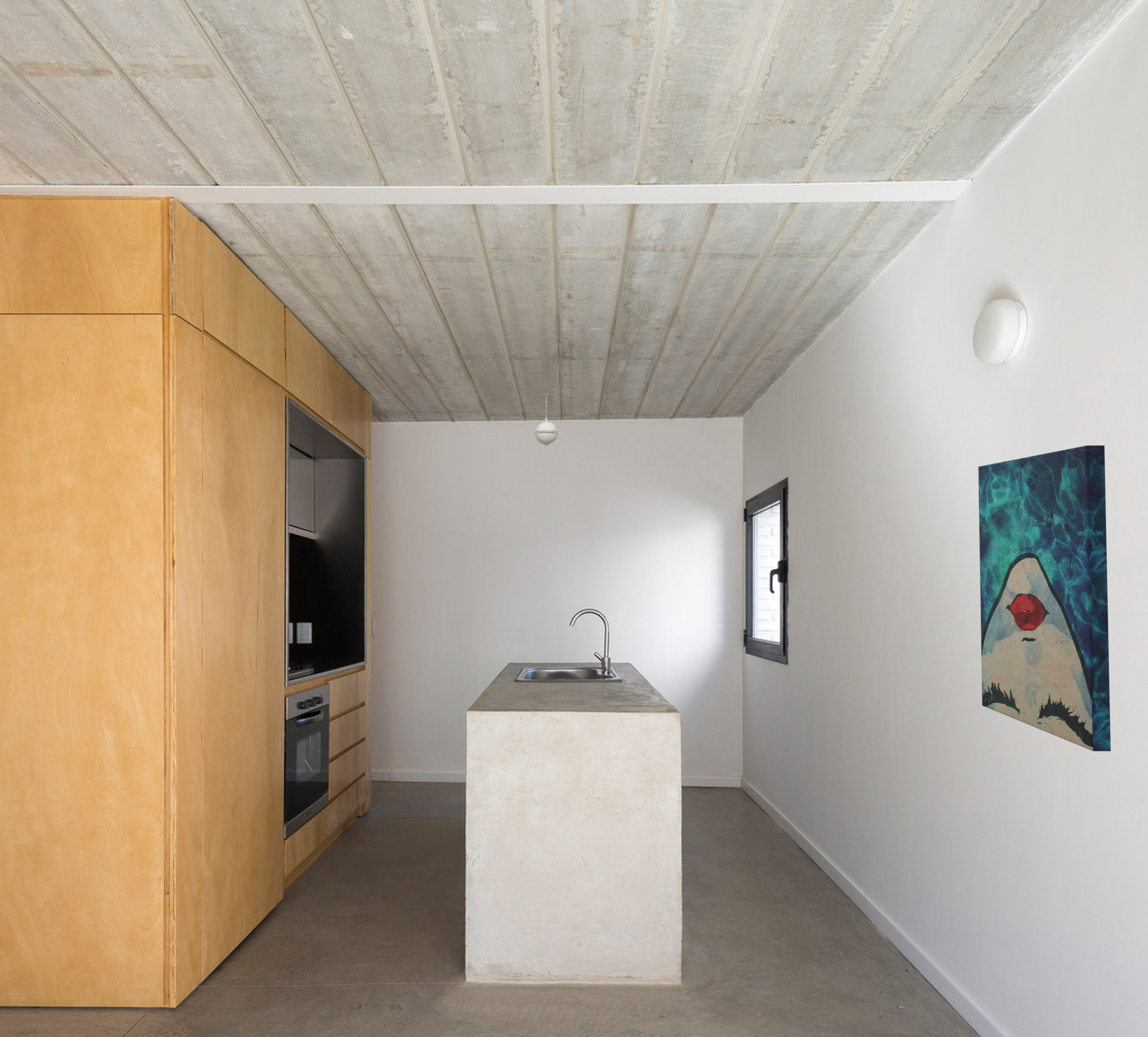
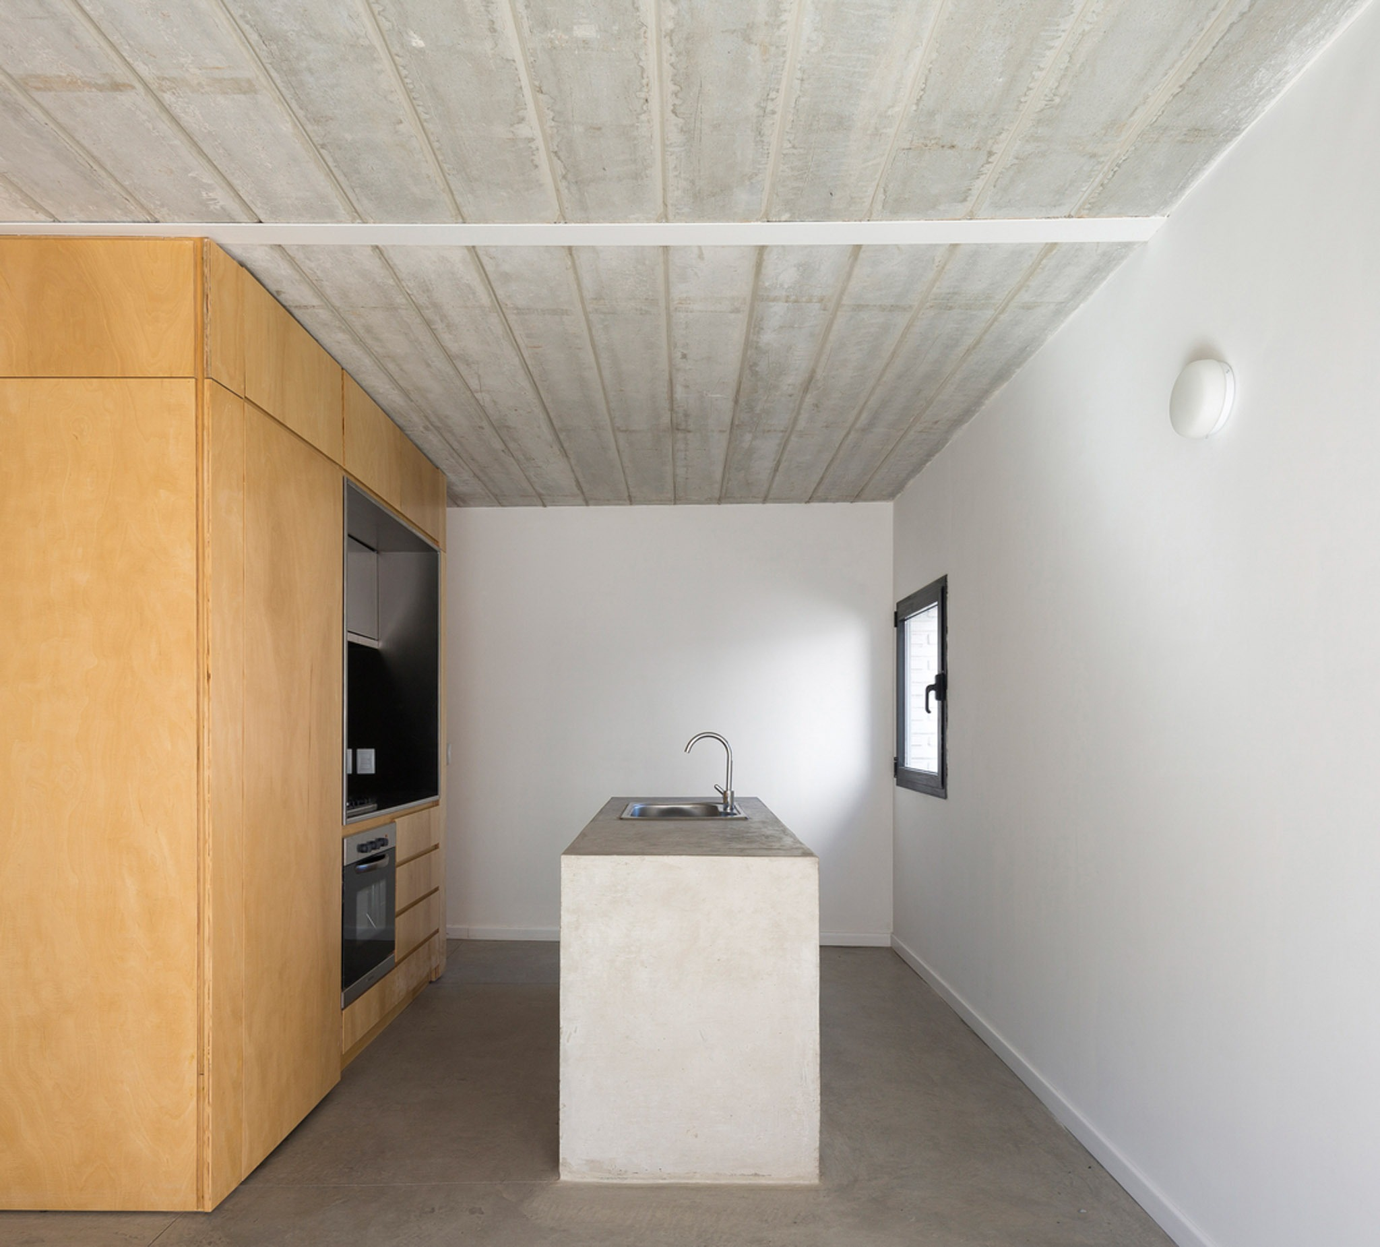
- pendant light (546, 420)
- wall art (1036, 591)
